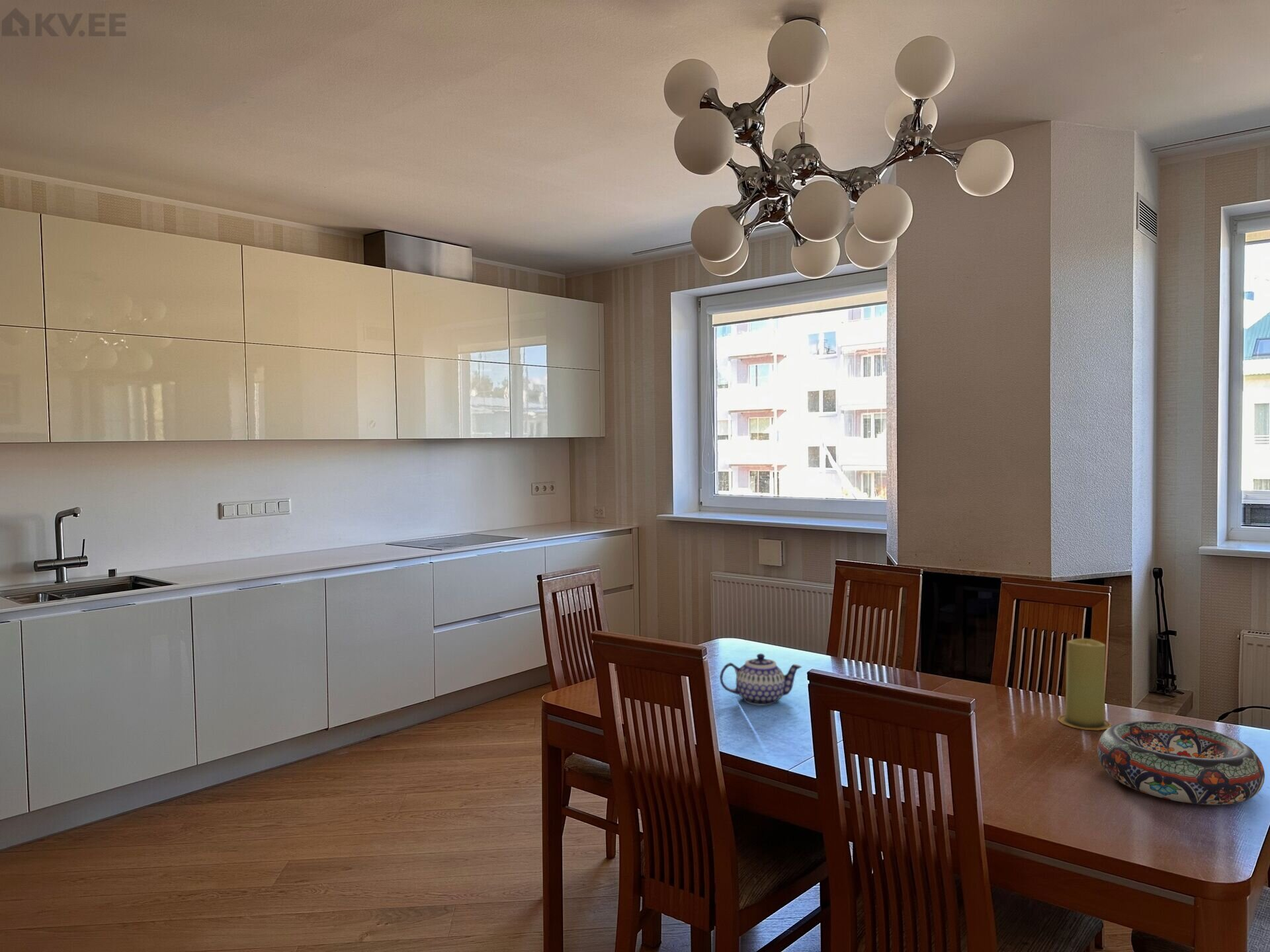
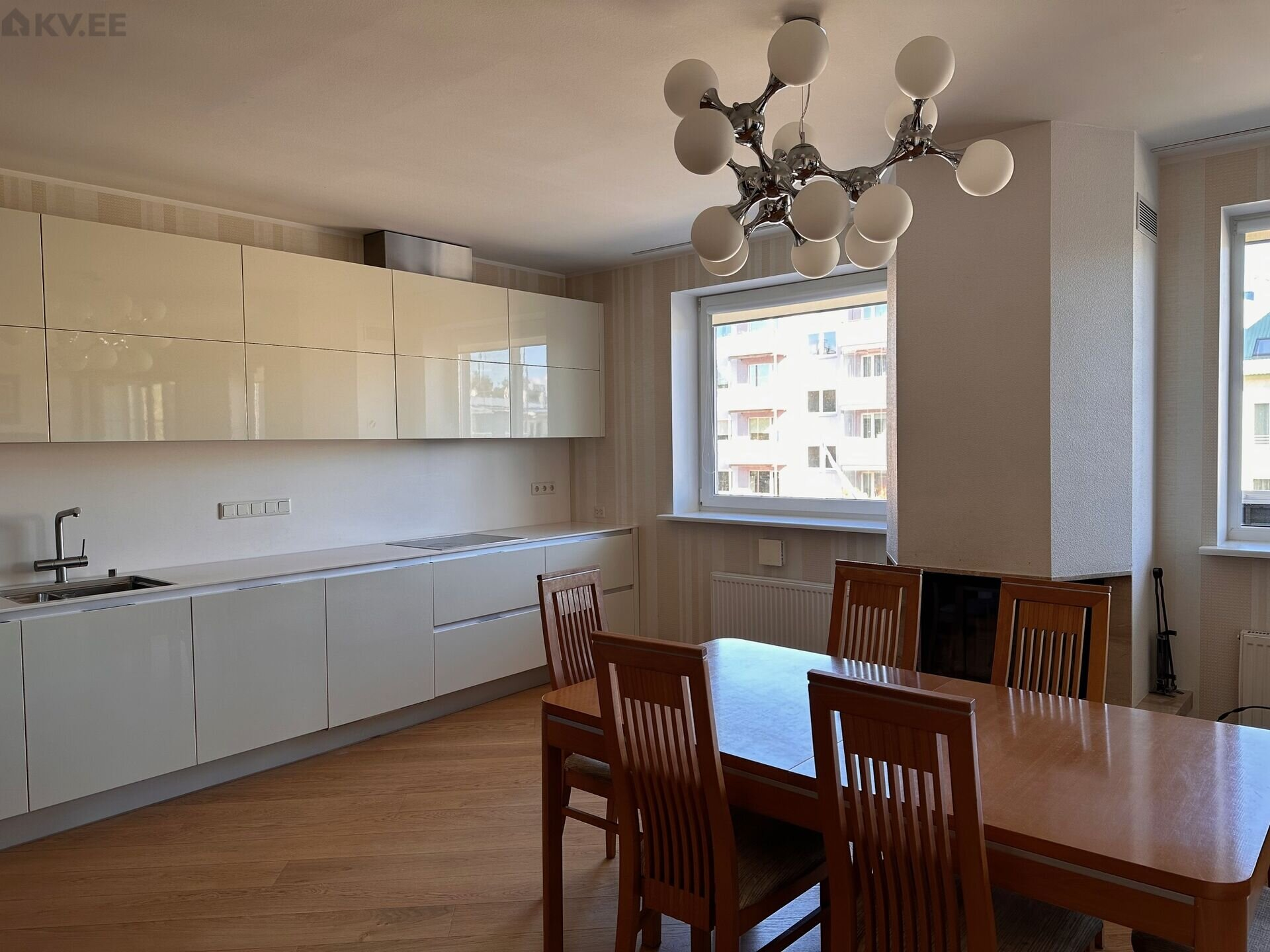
- decorative bowl (1177, 761)
- teapot (761, 677)
- candle (1084, 682)
